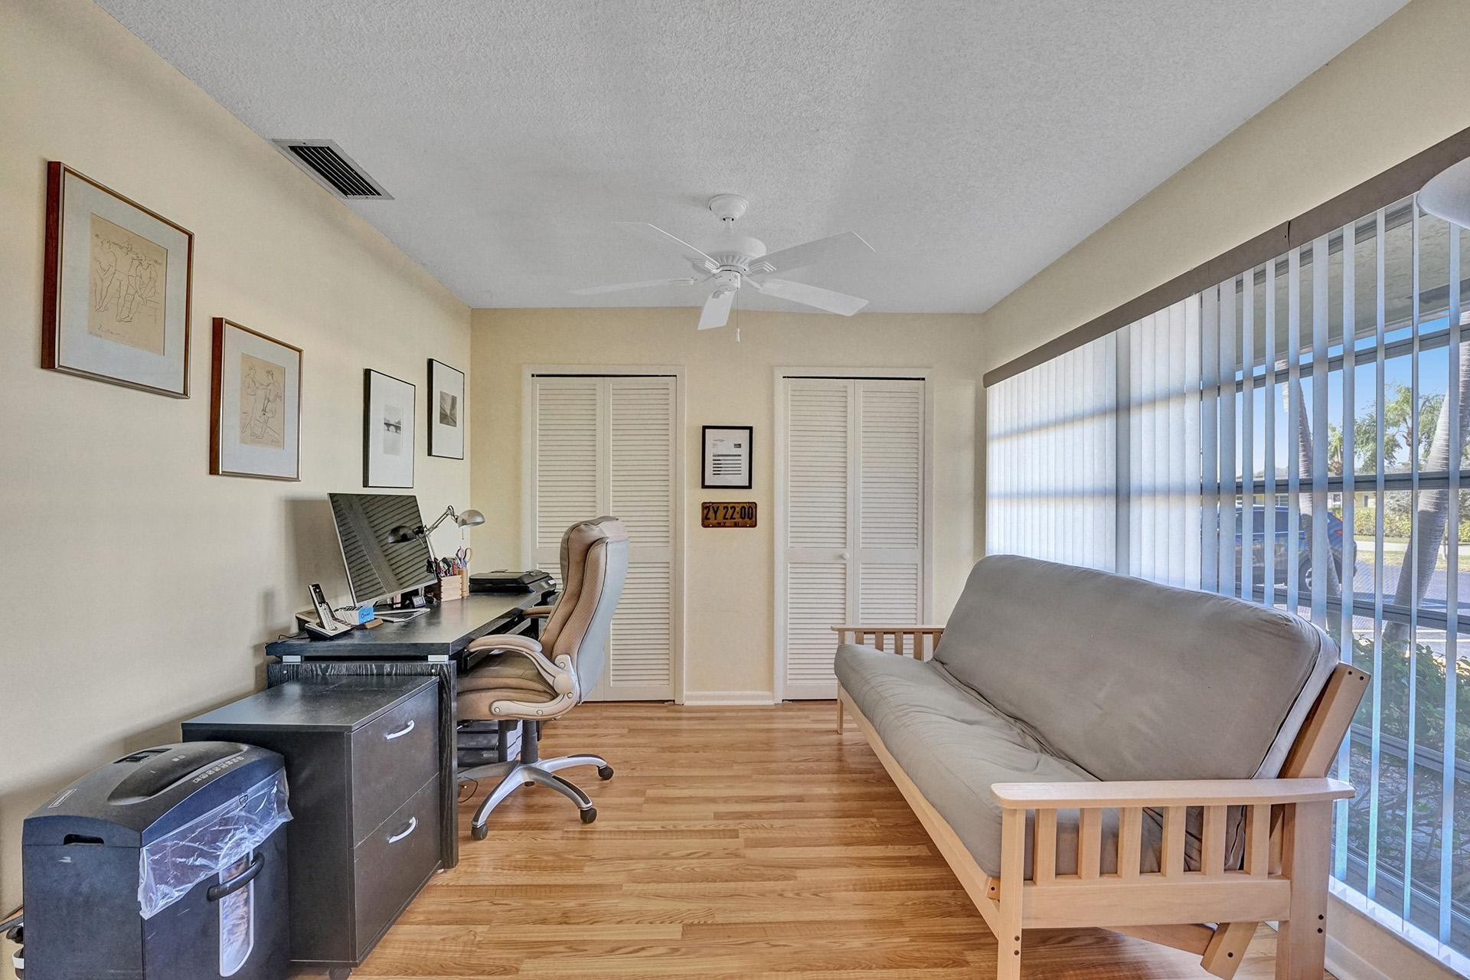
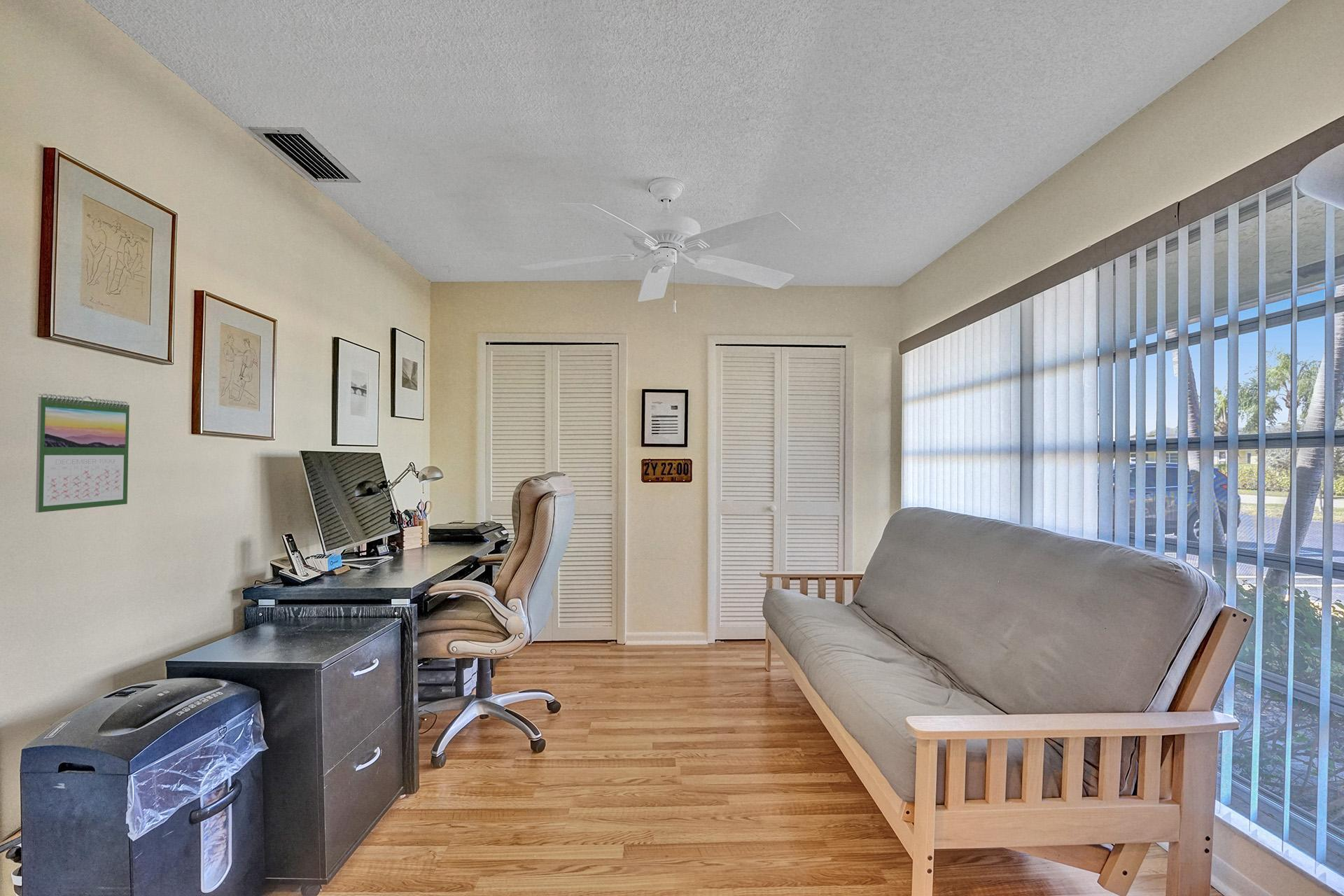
+ calendar (86, 451)
